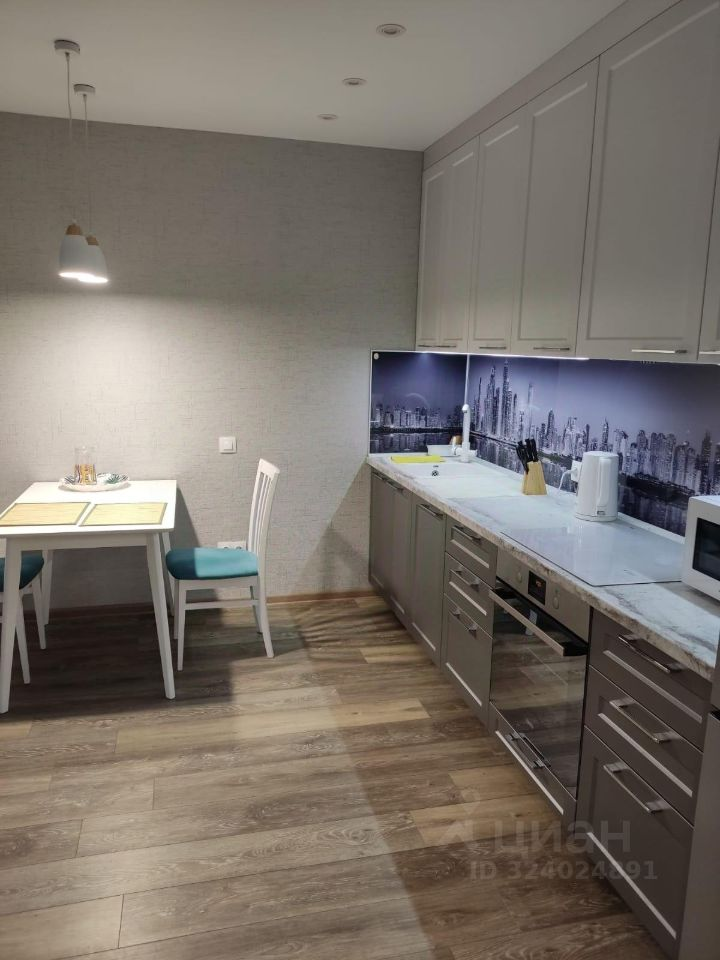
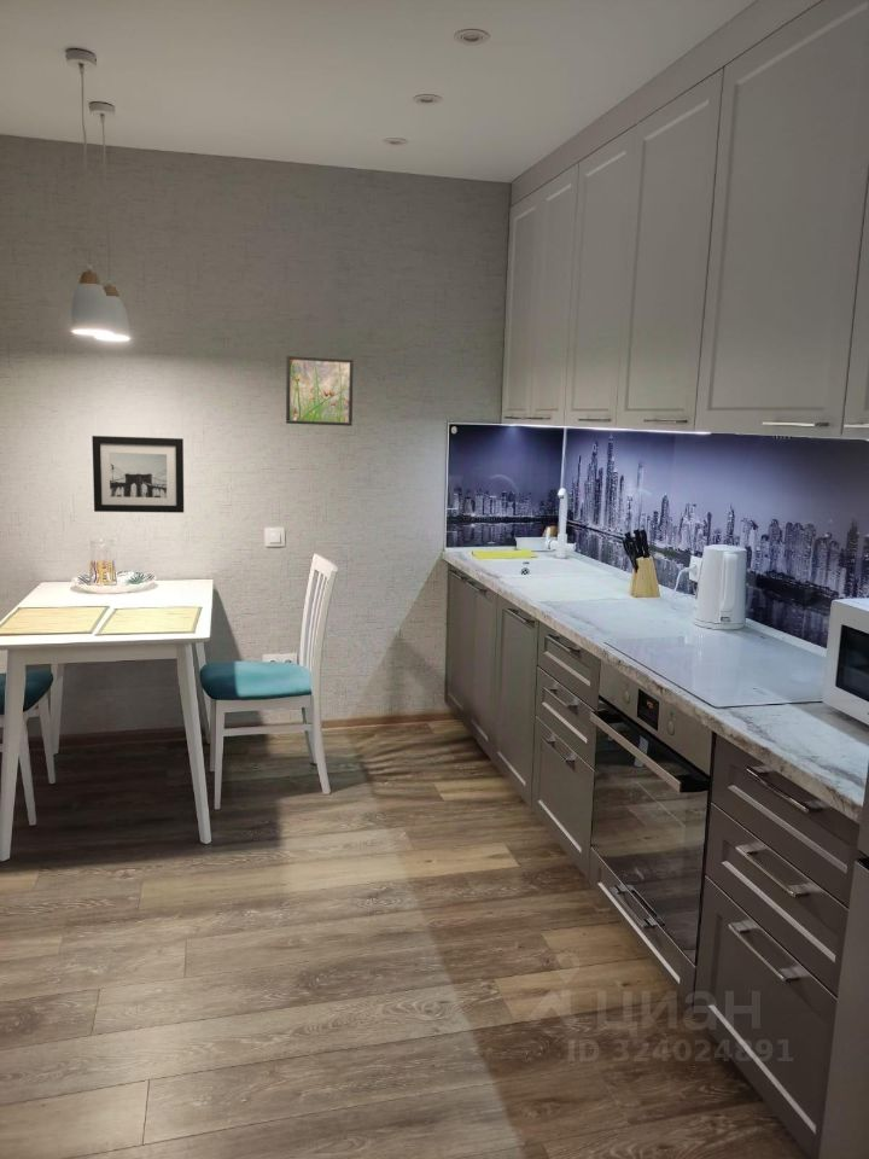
+ wall art (139, 474)
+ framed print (319, 390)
